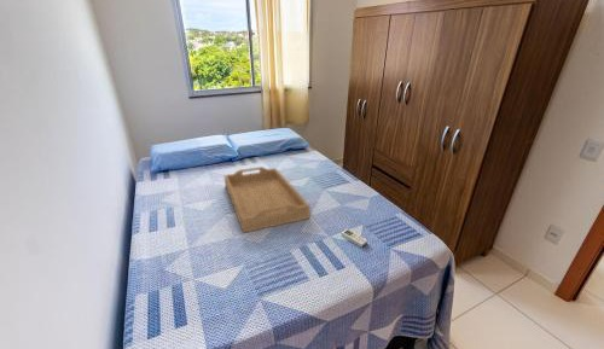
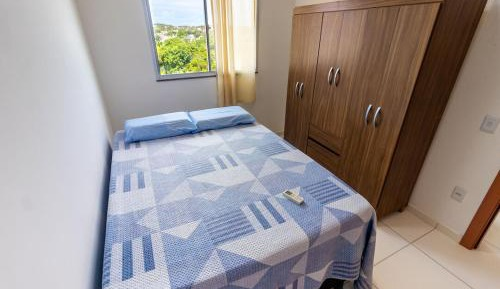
- serving tray (262, 192)
